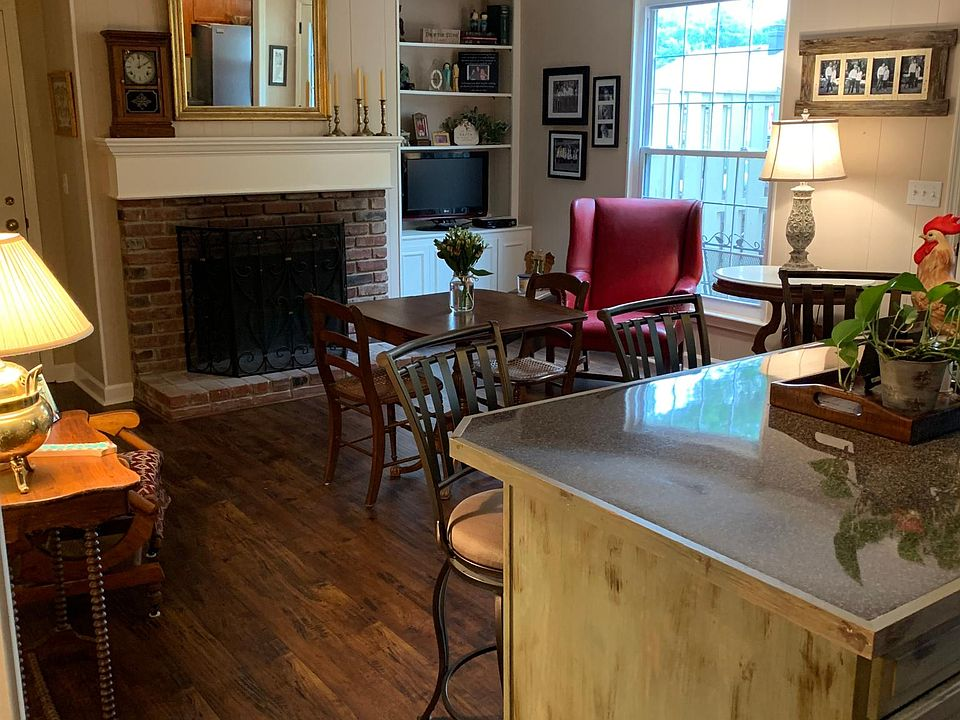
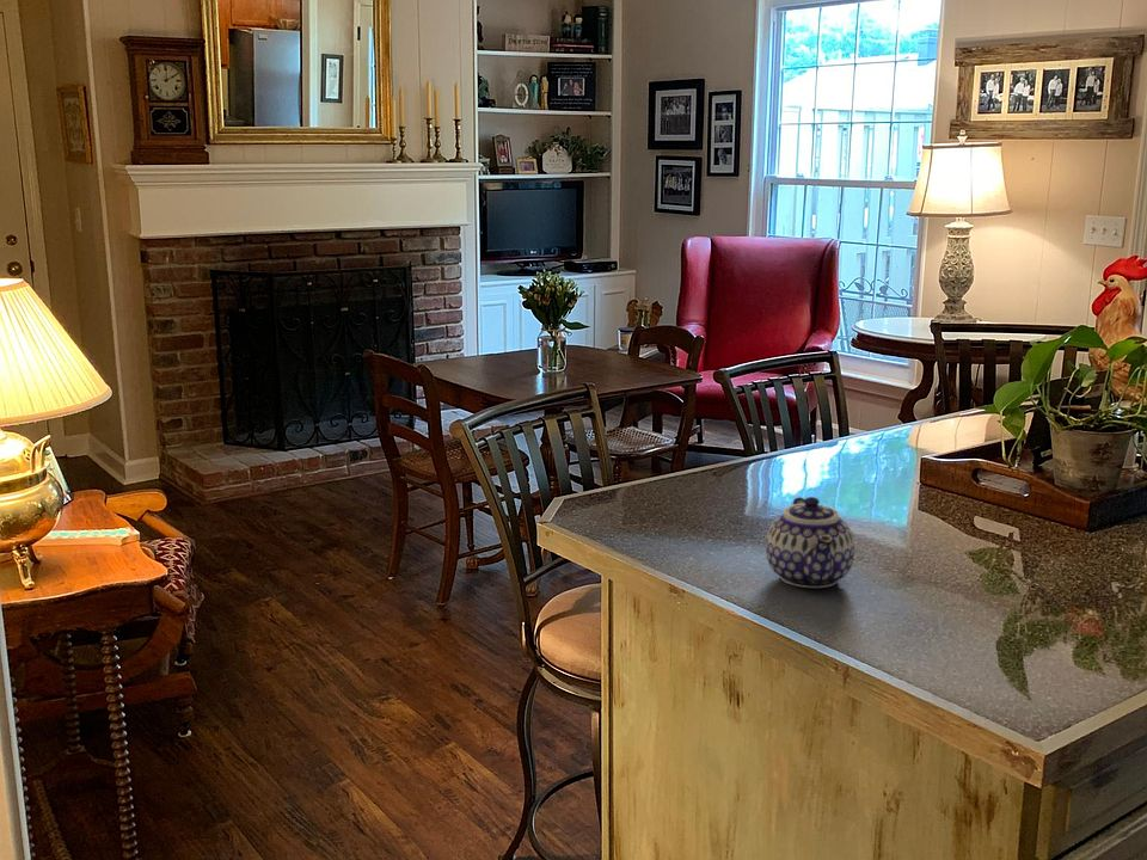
+ teapot (810, 538)
